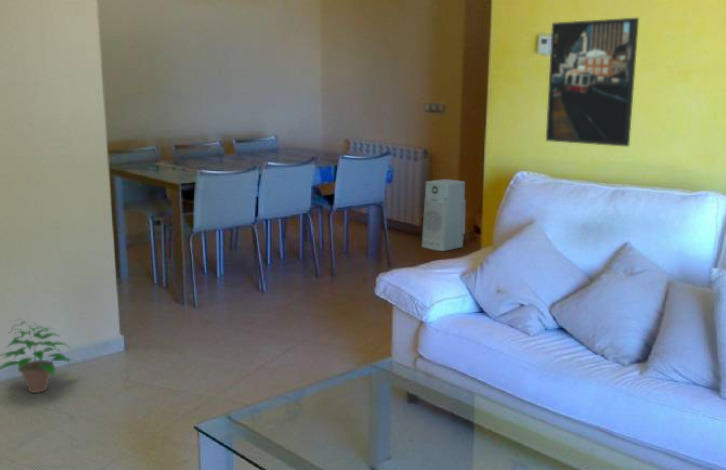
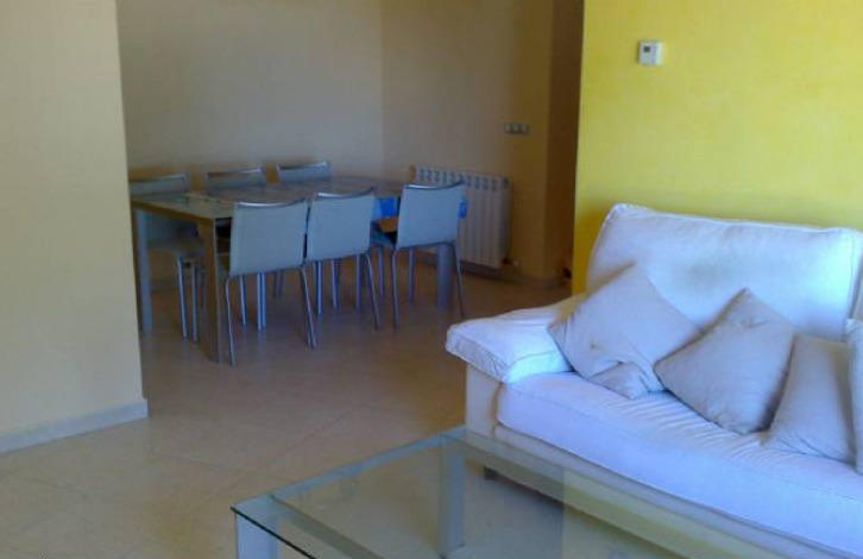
- potted plant (36, 354)
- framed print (589, 83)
- air purifier (444, 214)
